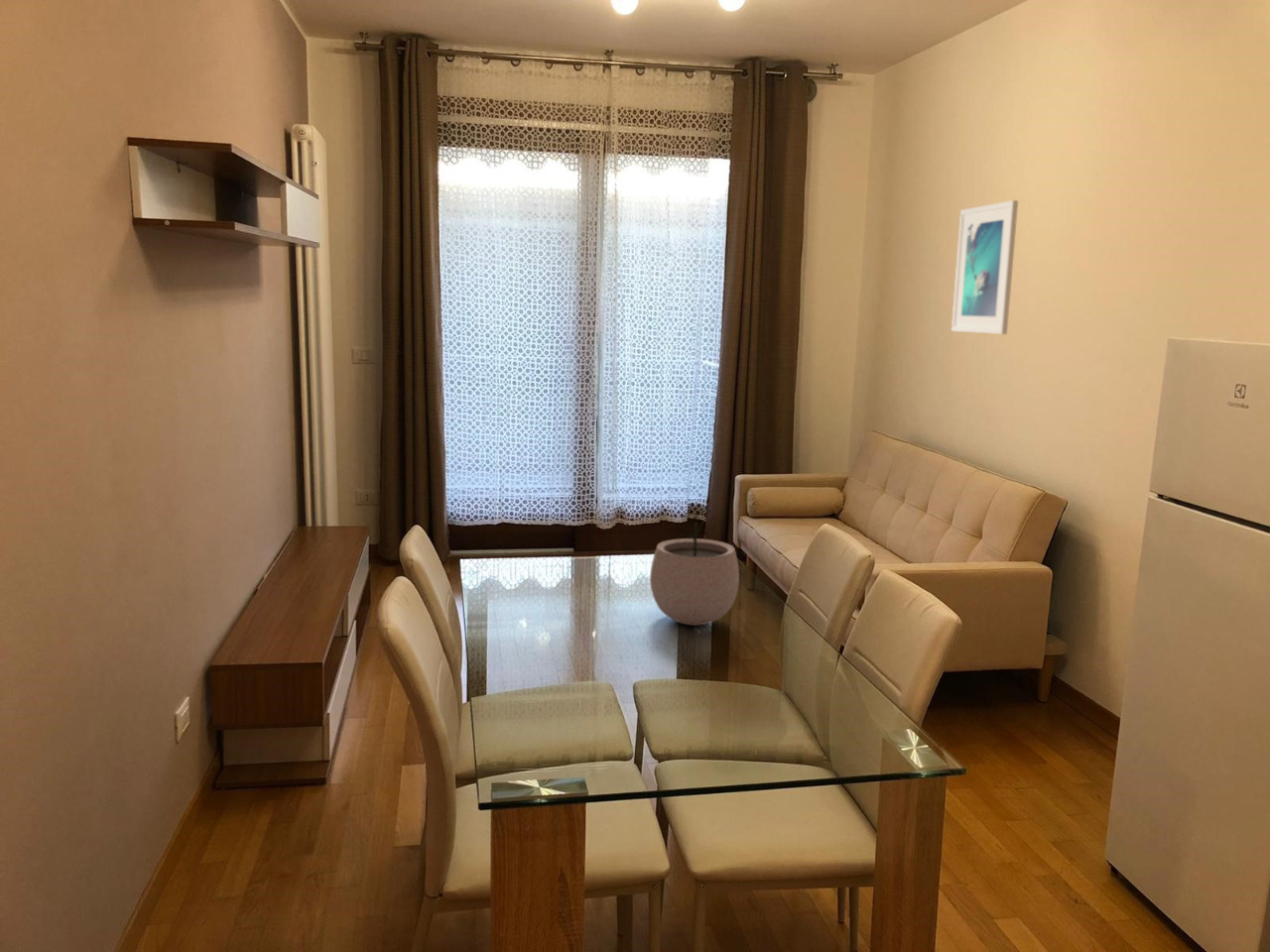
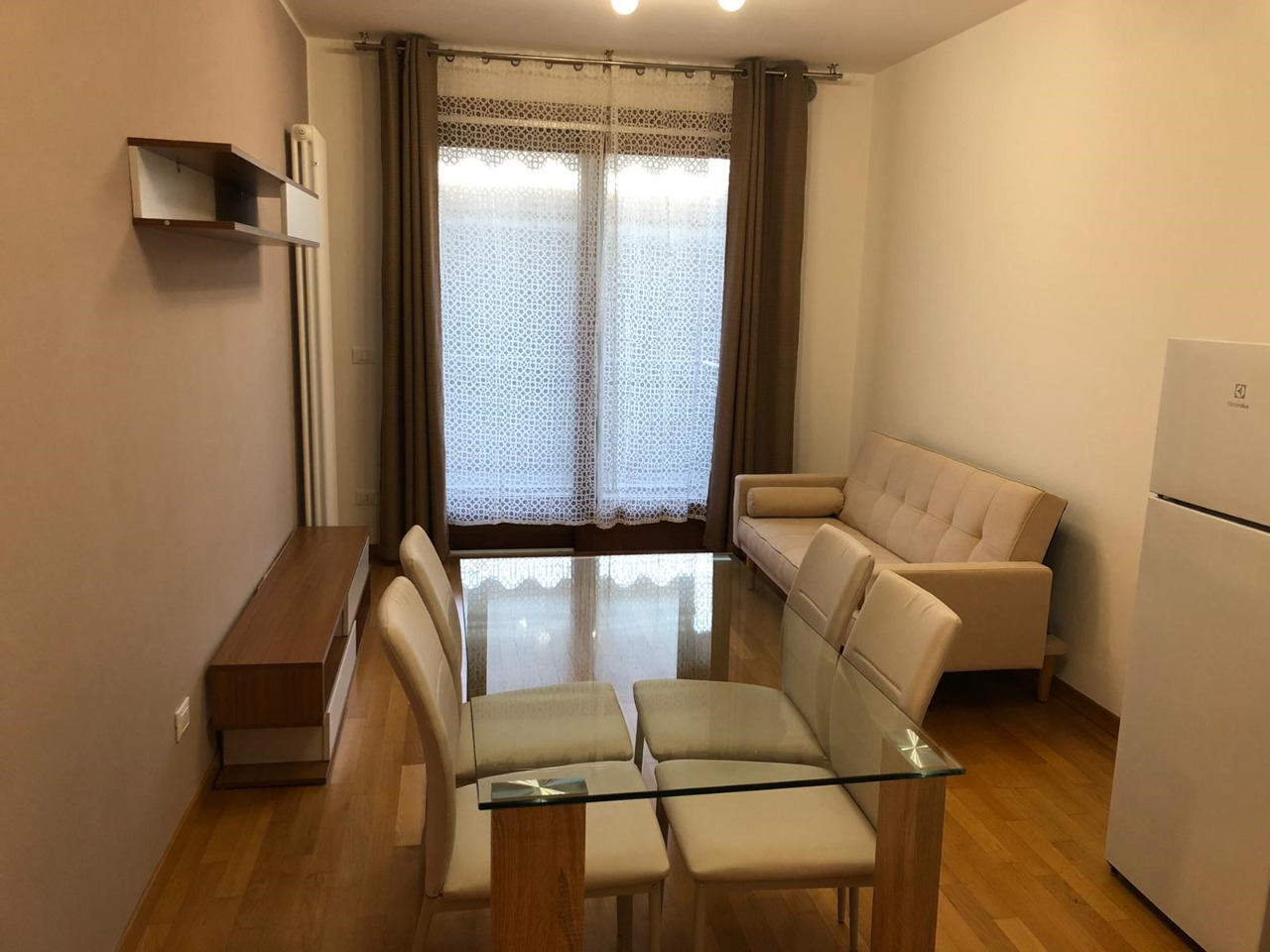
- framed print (982, 269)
- plant pot (695, 567)
